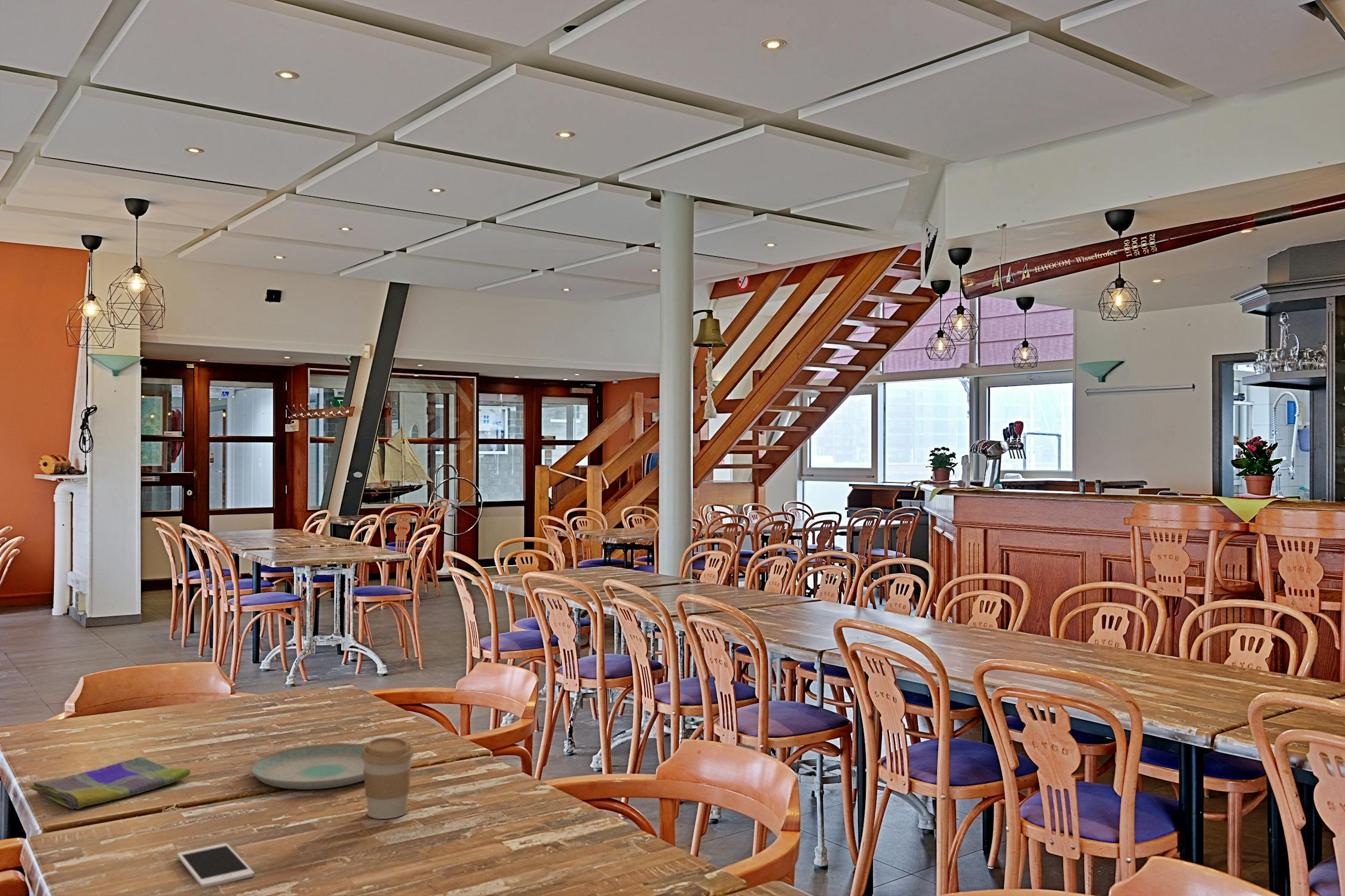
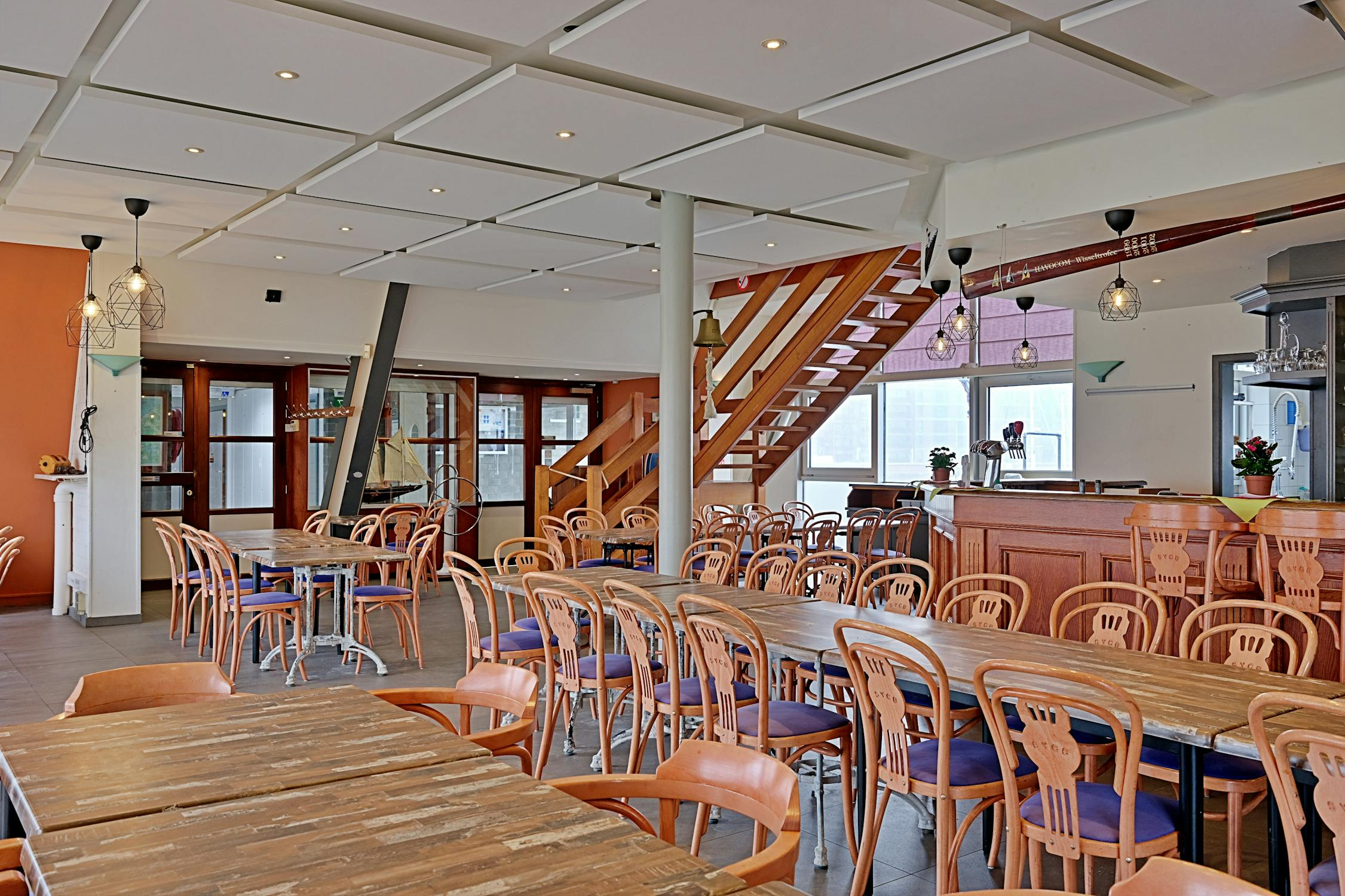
- coffee cup (387, 777)
- cell phone (215, 864)
- plate (323, 766)
- dish towel (111, 781)
